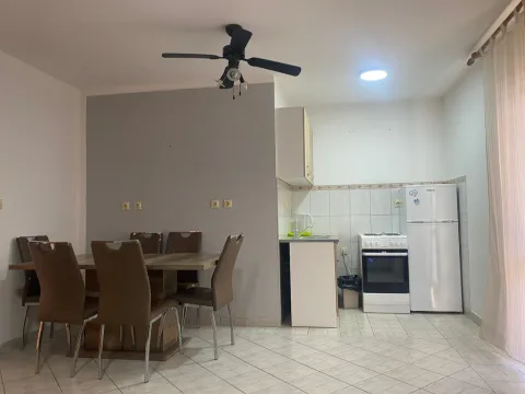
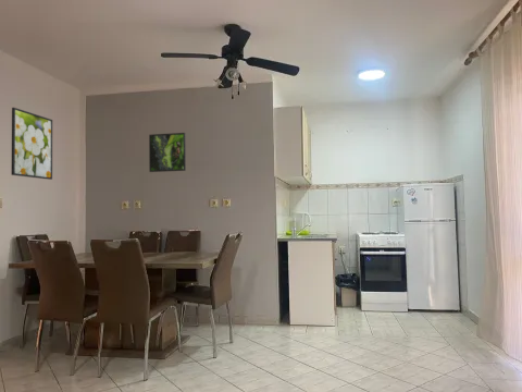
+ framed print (33, 145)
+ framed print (166, 152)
